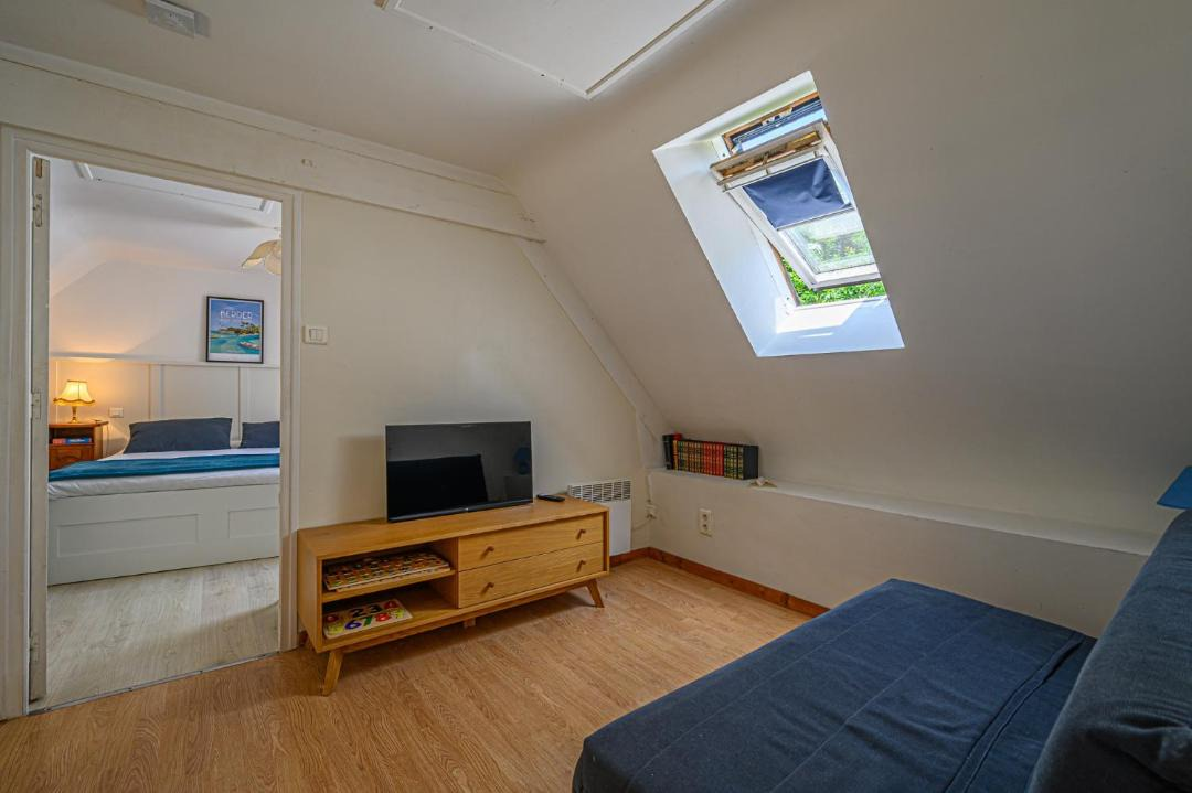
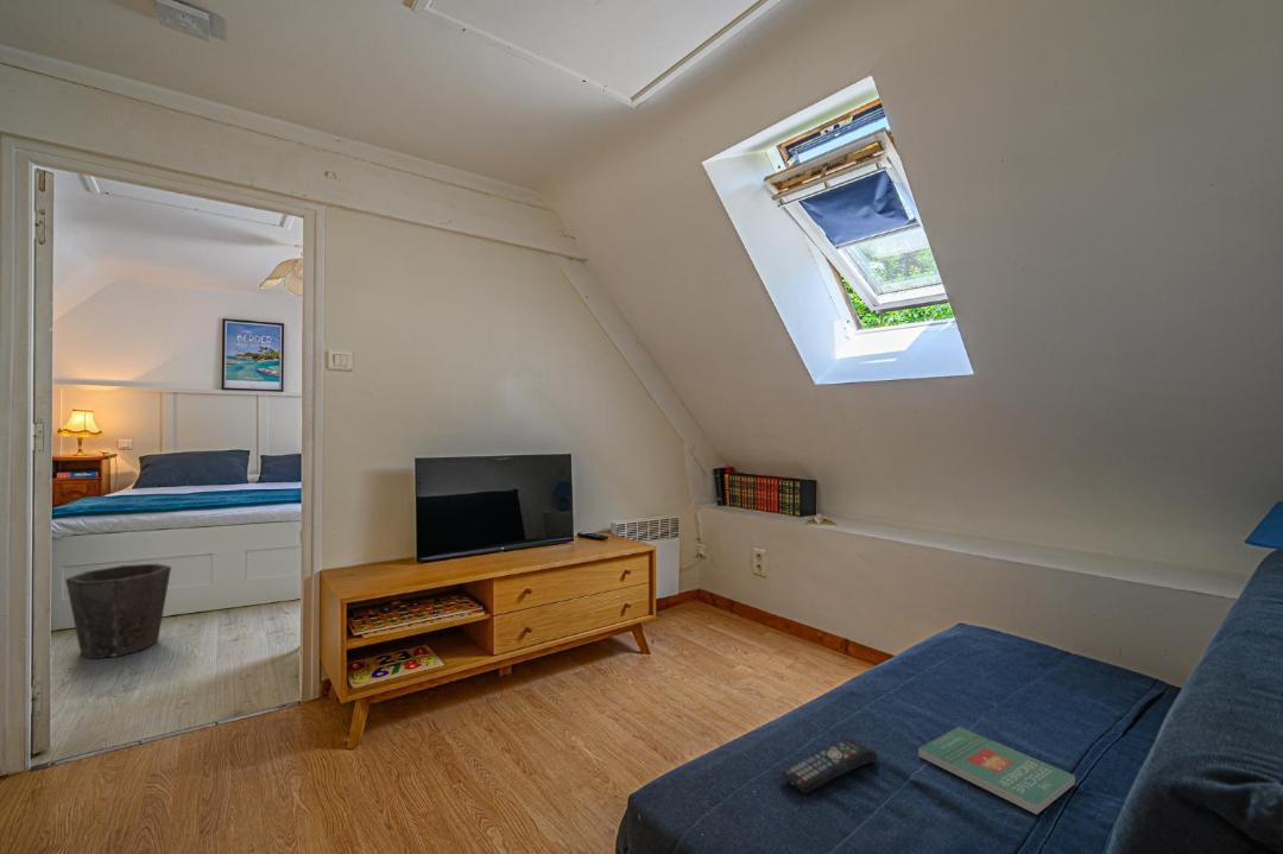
+ book (993, 765)
+ remote control (830, 763)
+ waste bin (120, 609)
